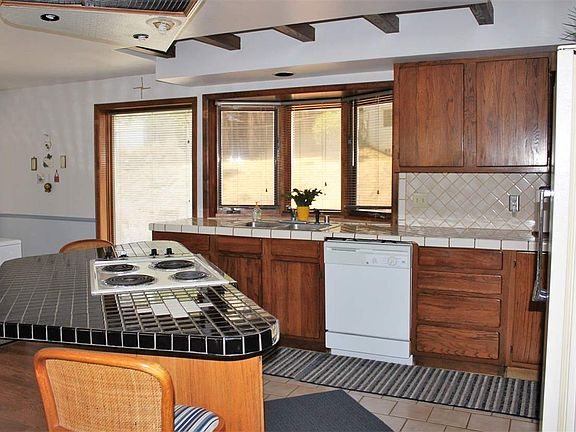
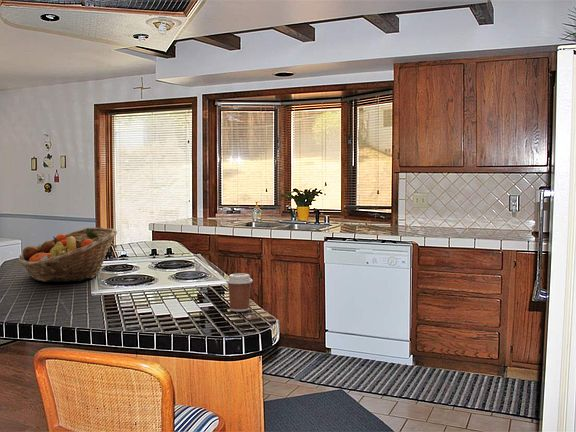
+ fruit basket (69, 253)
+ coffee cup (239, 292)
